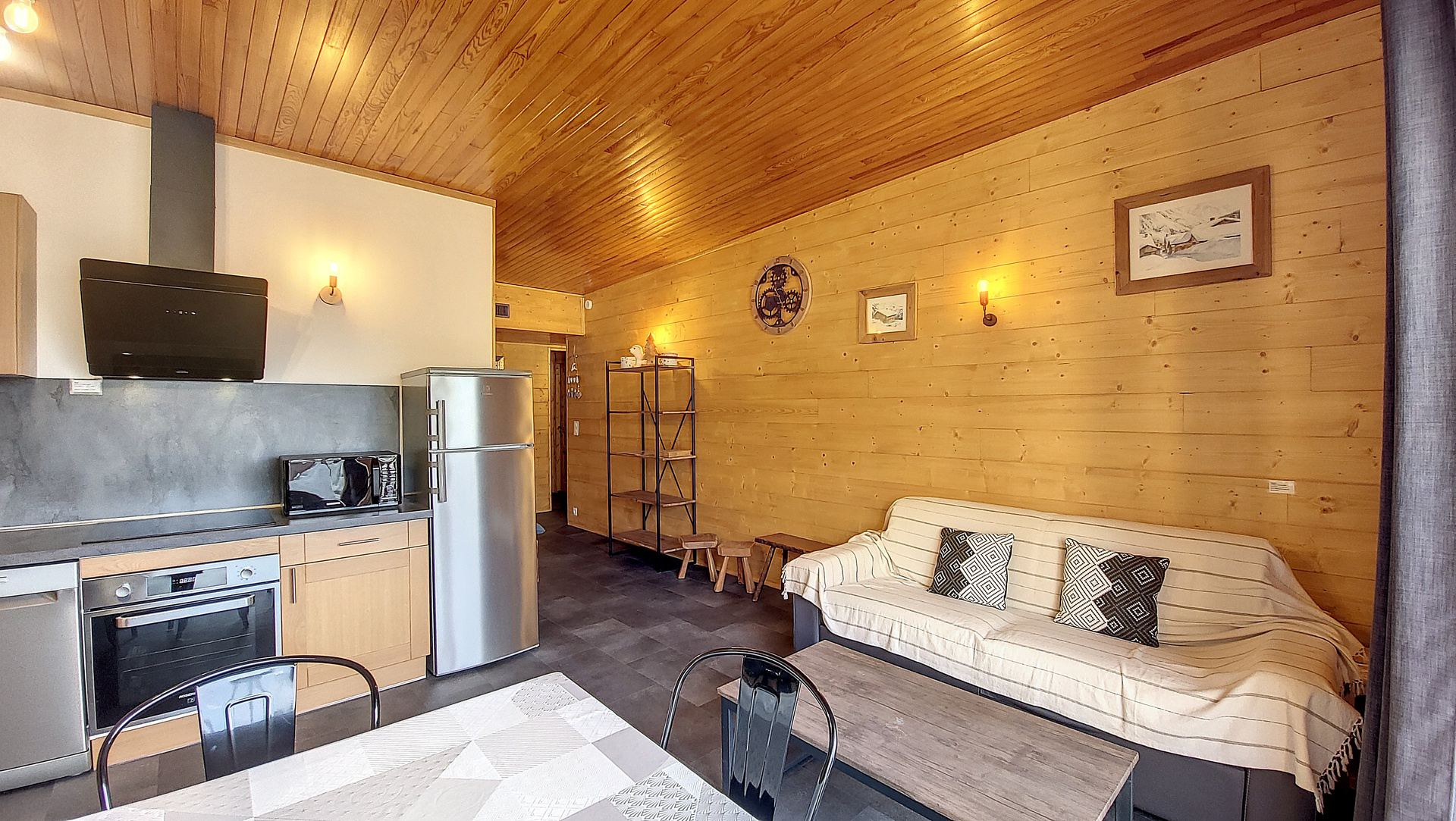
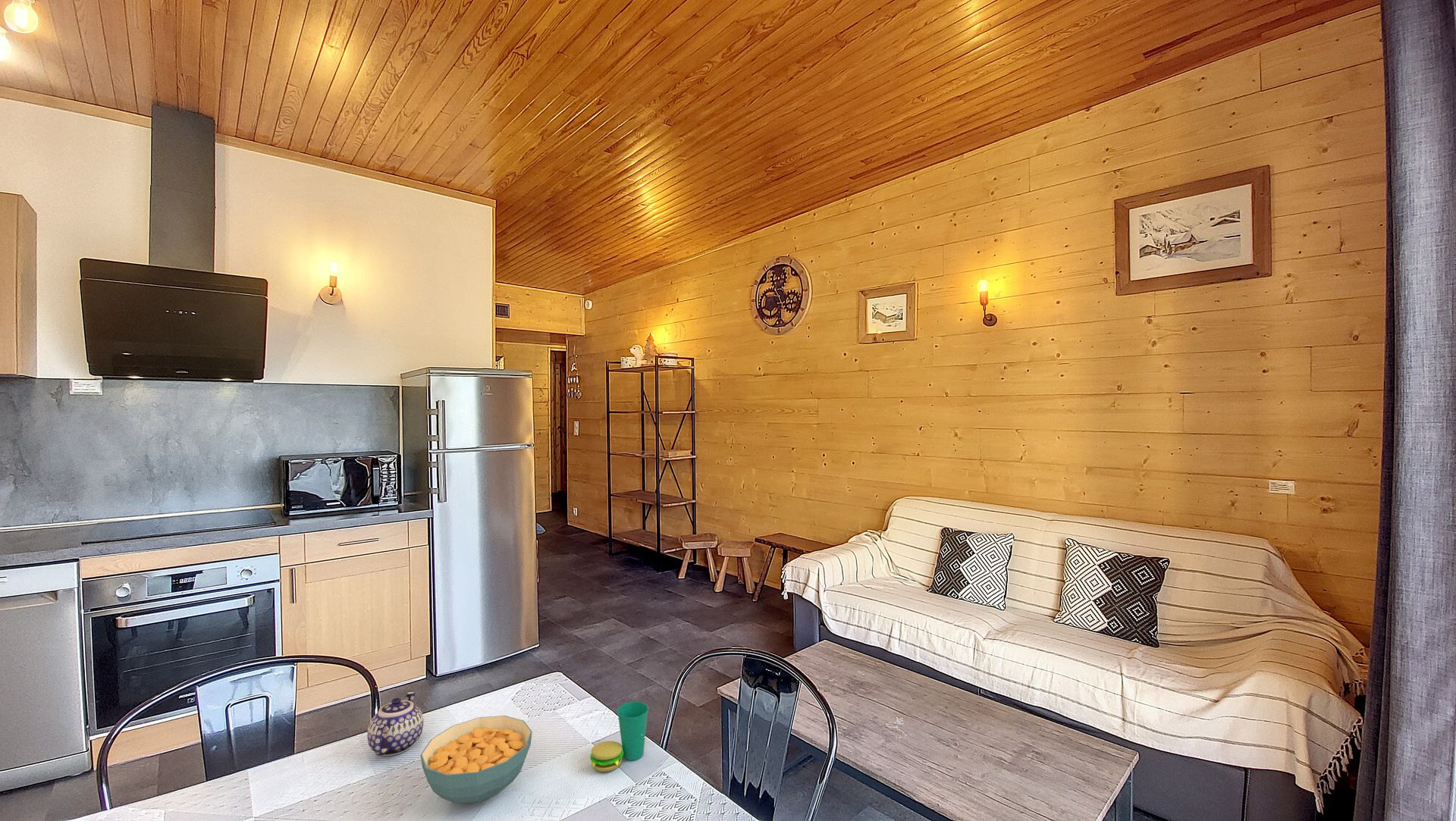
+ cup (621, 736)
+ cereal bowl (478, 767)
+ teapot (395, 722)
